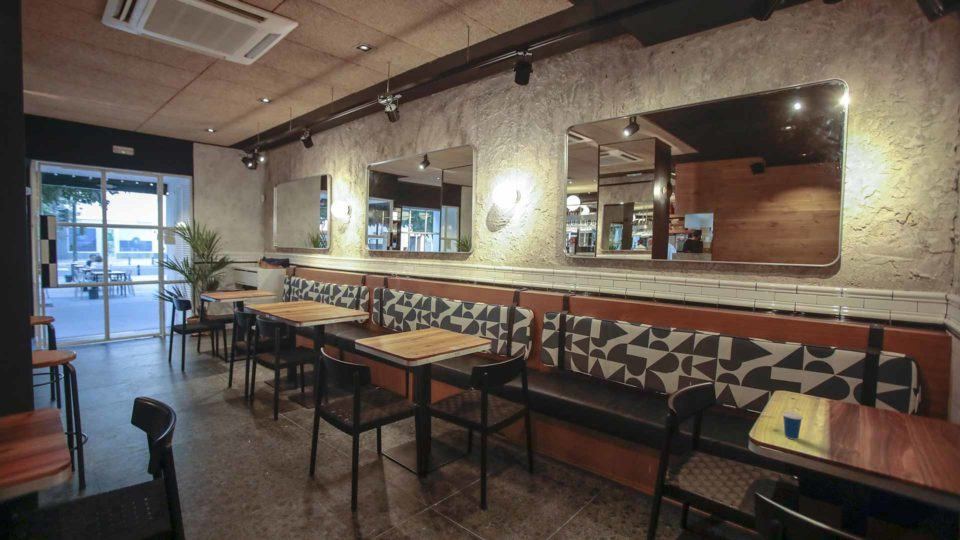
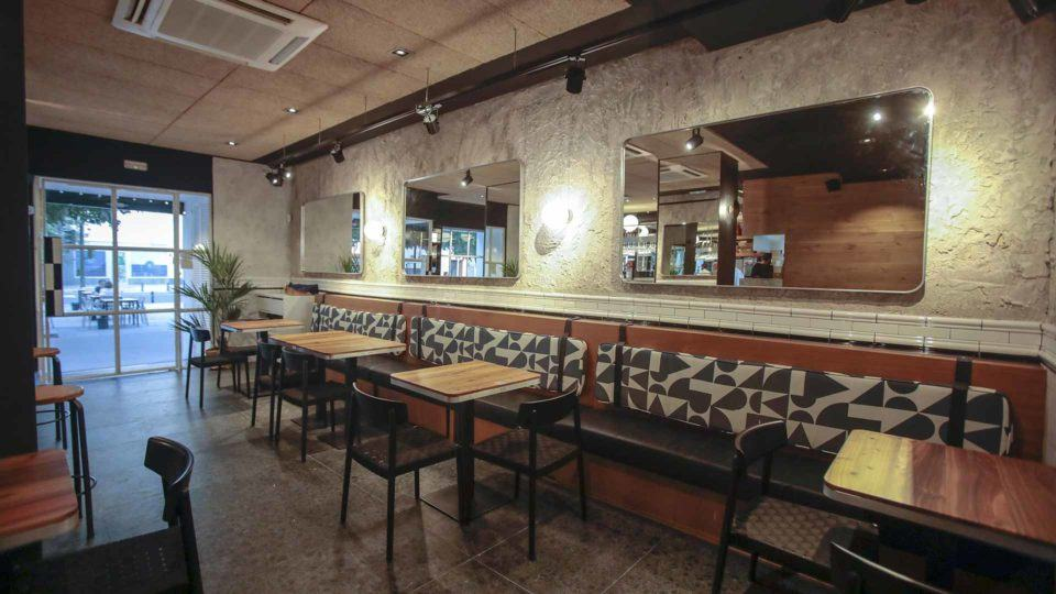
- cup (792, 419)
